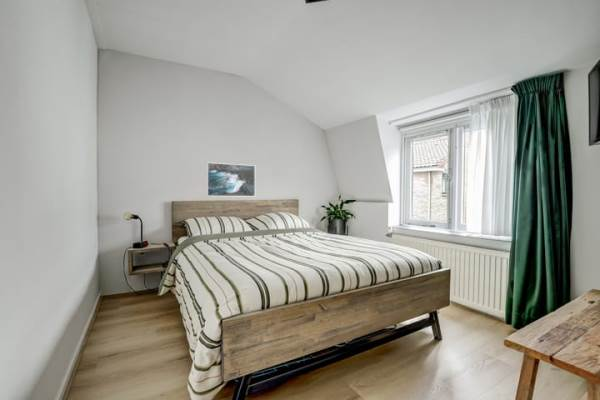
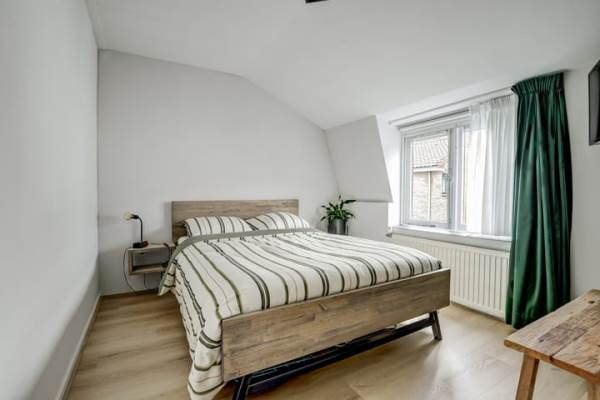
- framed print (231, 180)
